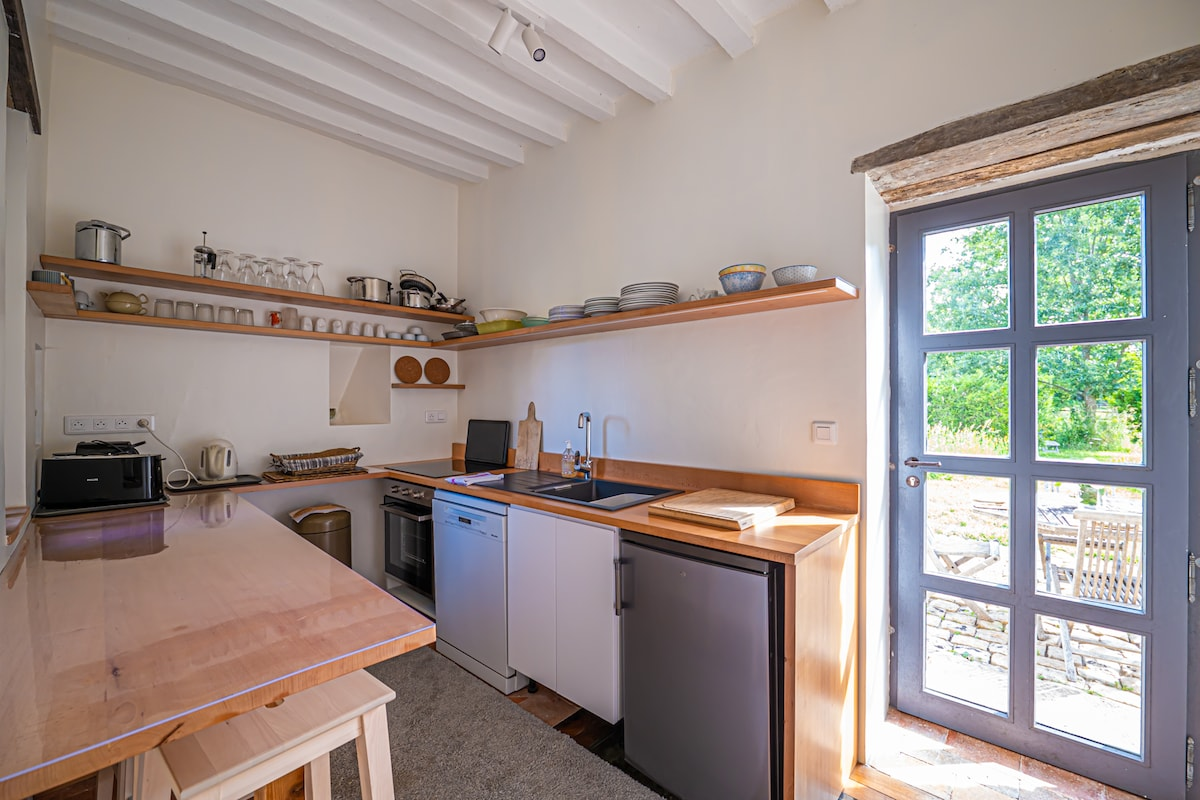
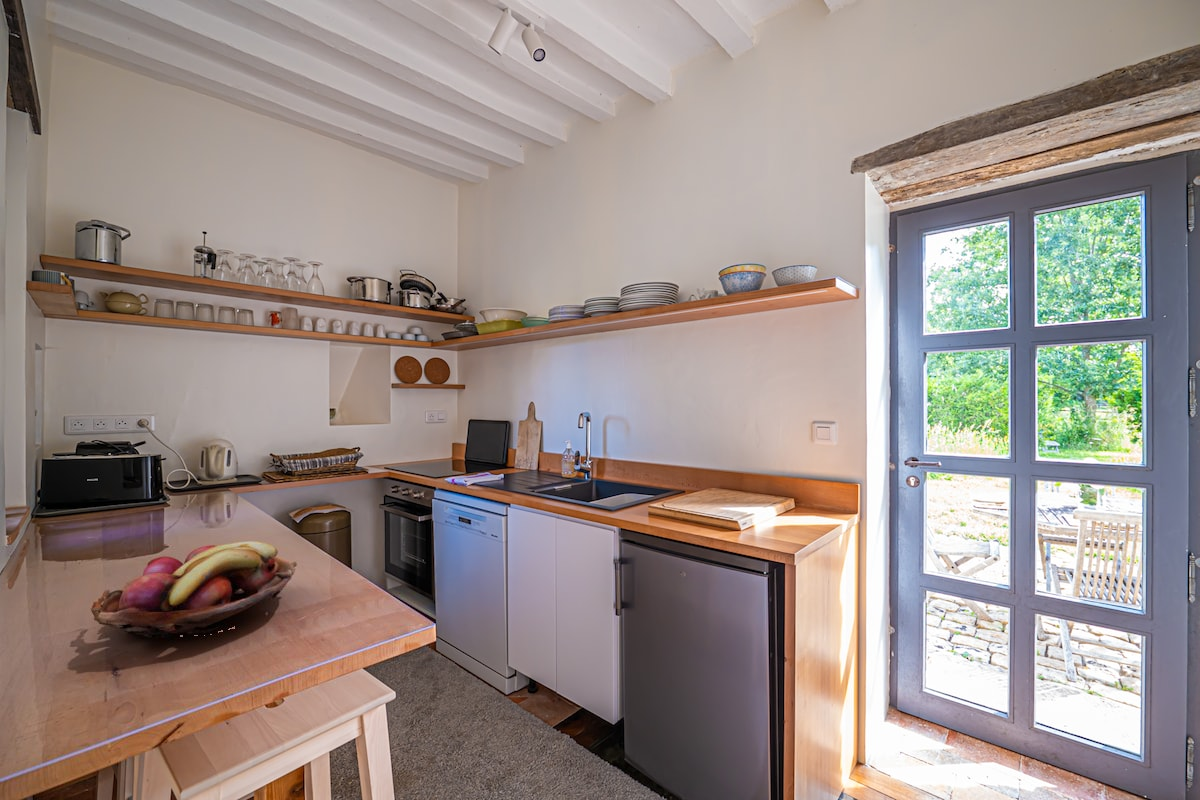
+ fruit basket (203, 582)
